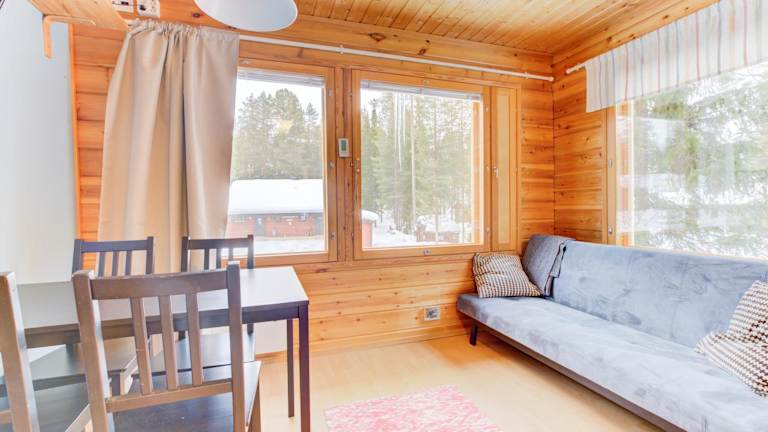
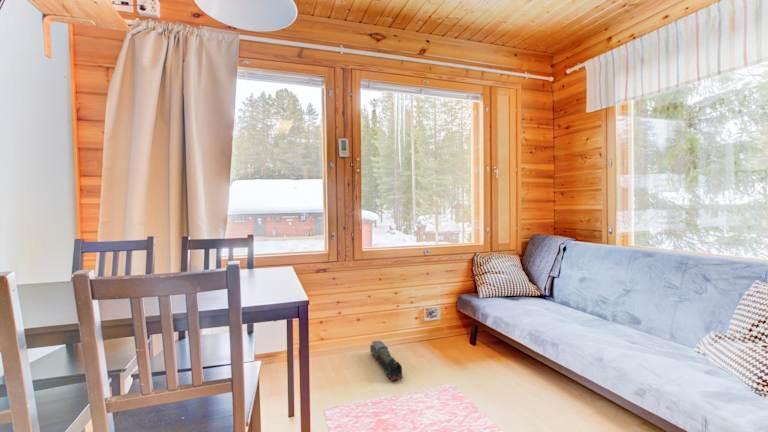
+ toy train (385, 357)
